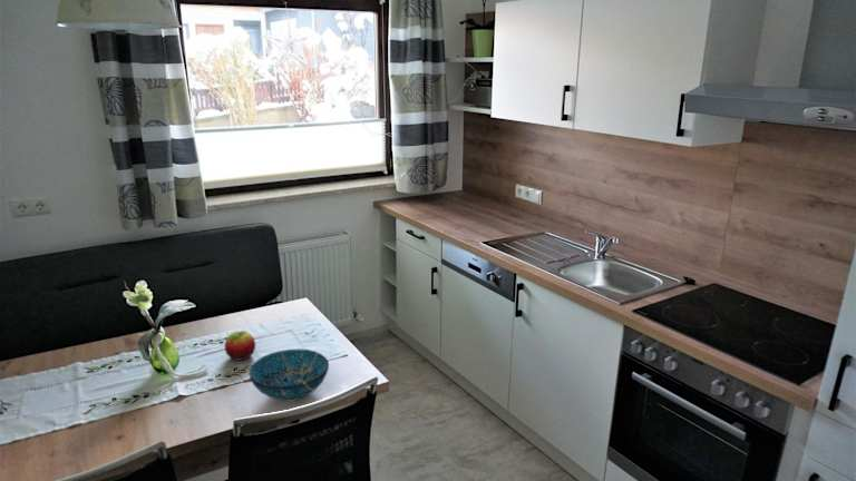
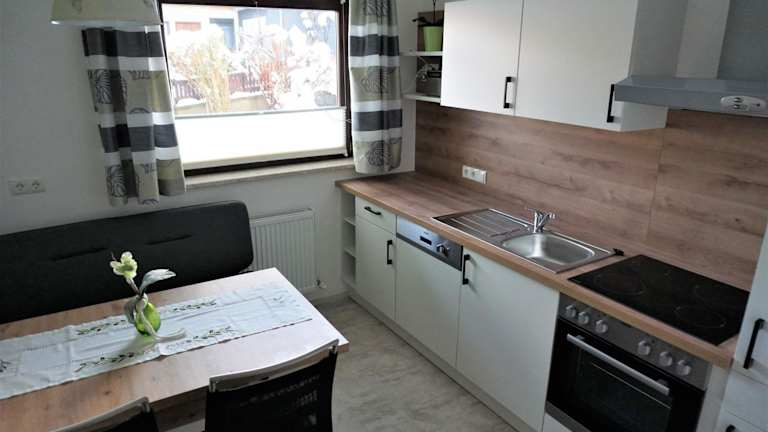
- fruit (240, 344)
- decorative bowl (290, 380)
